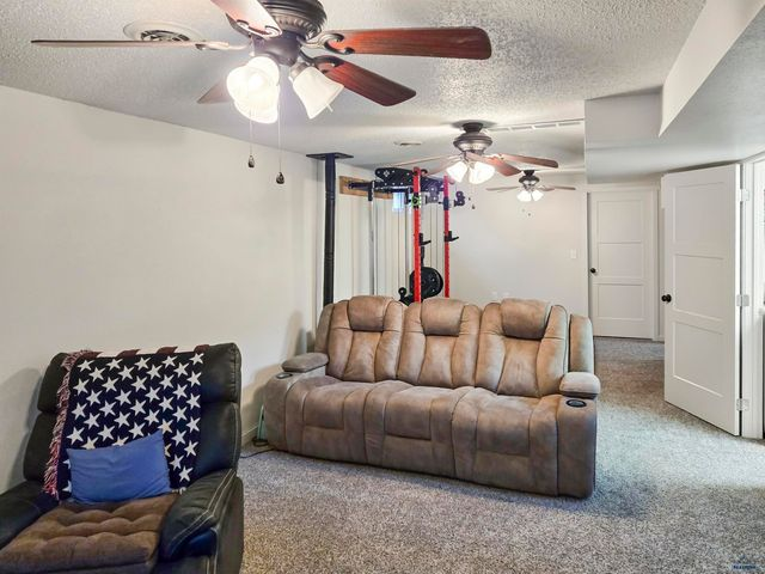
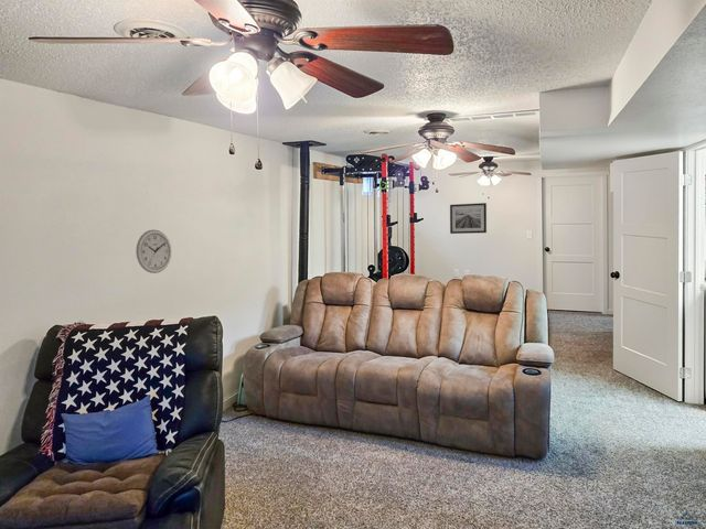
+ wall clock (154, 251)
+ wall art (468, 218)
